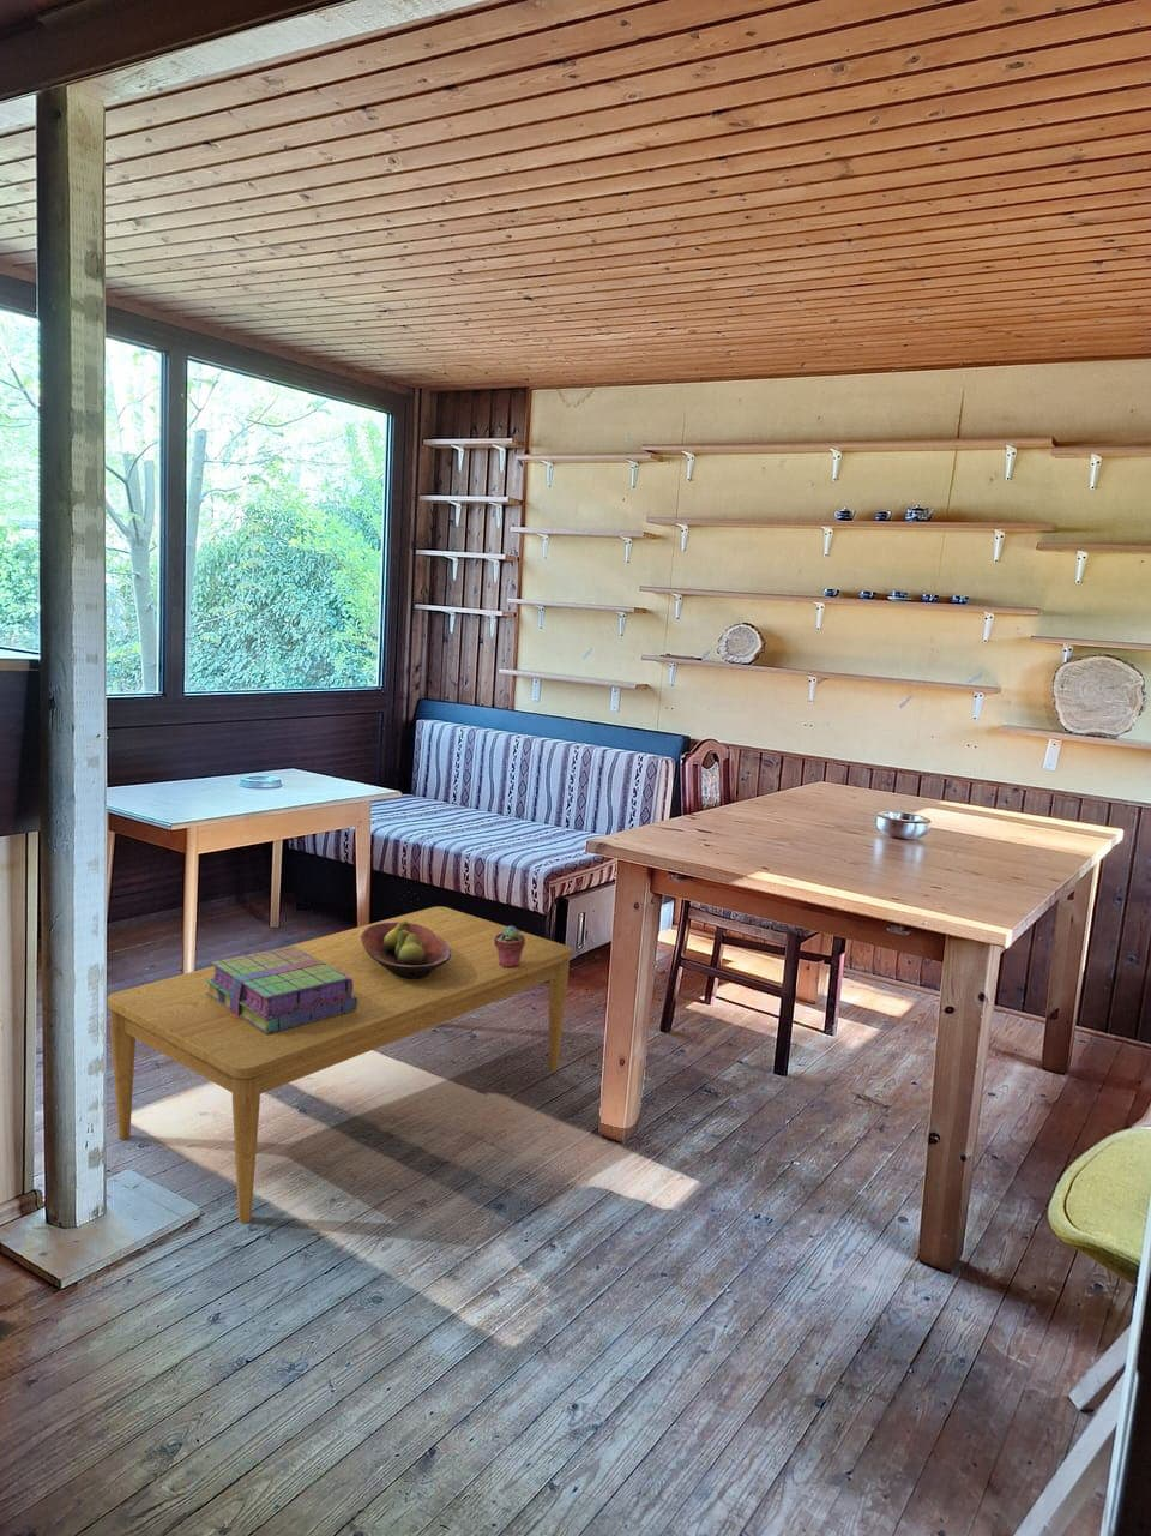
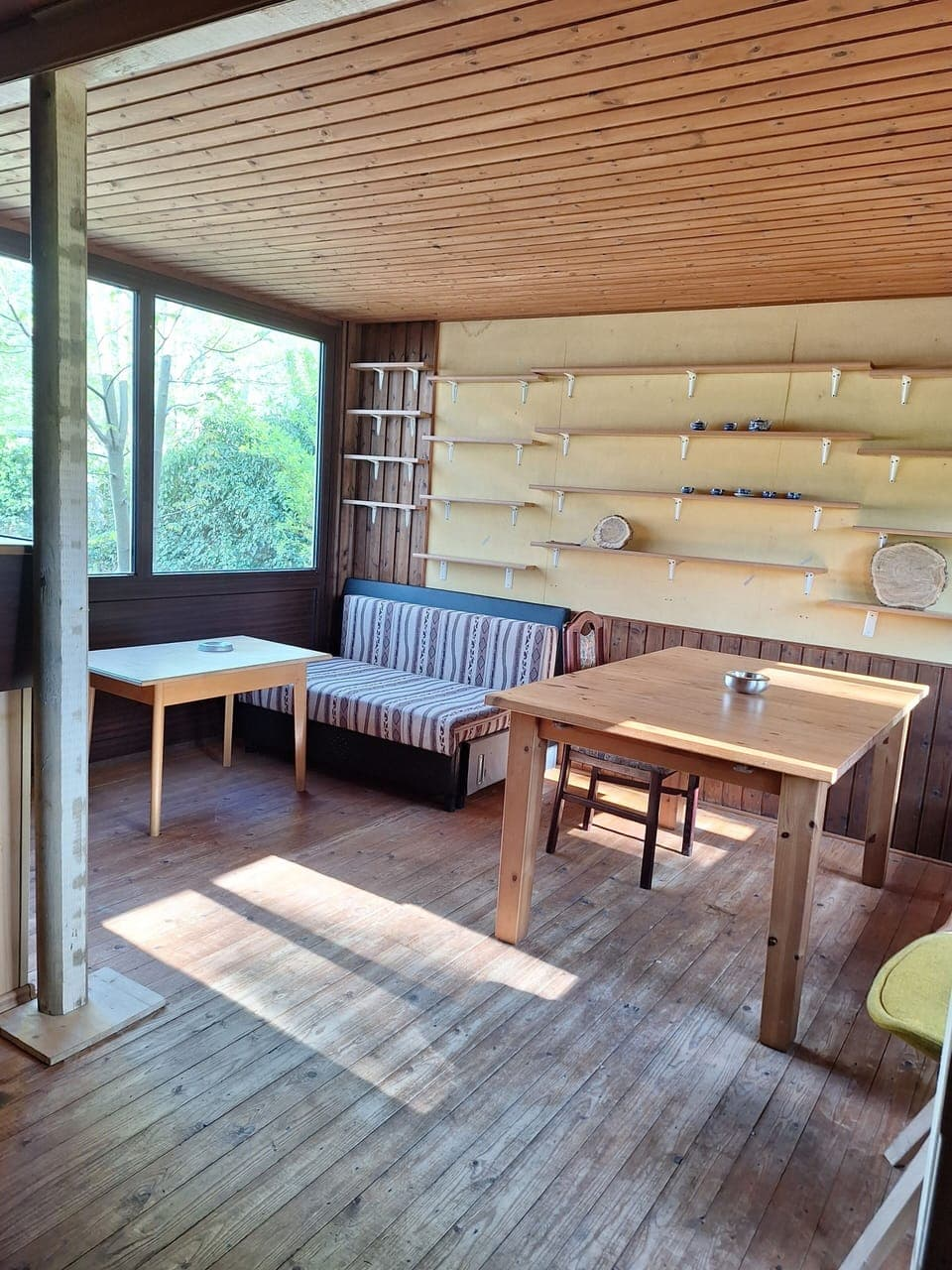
- potted succulent (509, 943)
- coffee table (360, 1035)
- stack of books (280, 984)
- fruit bowl (404, 945)
